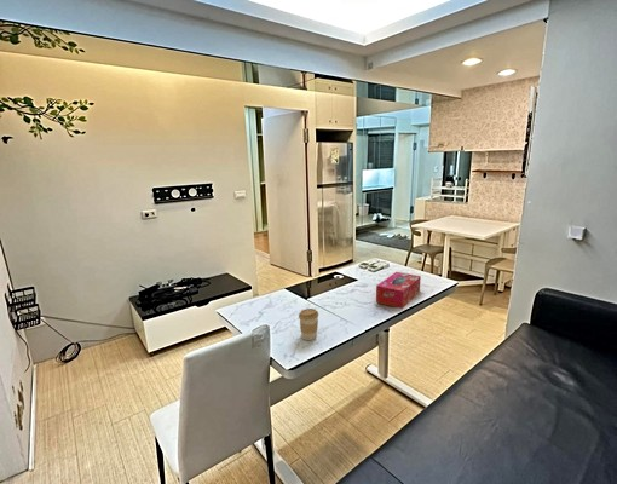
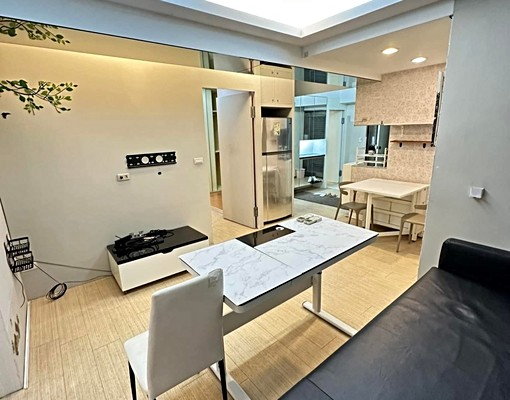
- tissue box (398, 288)
- coffee cup (308, 323)
